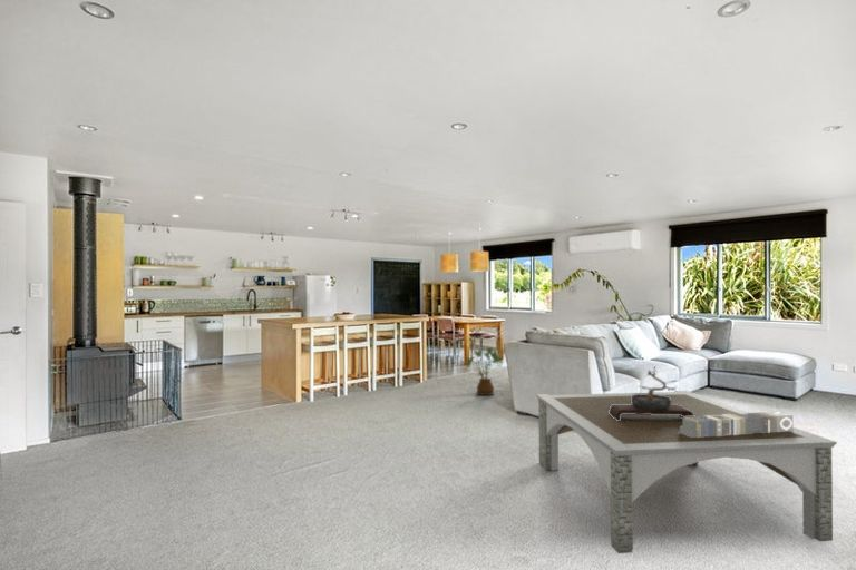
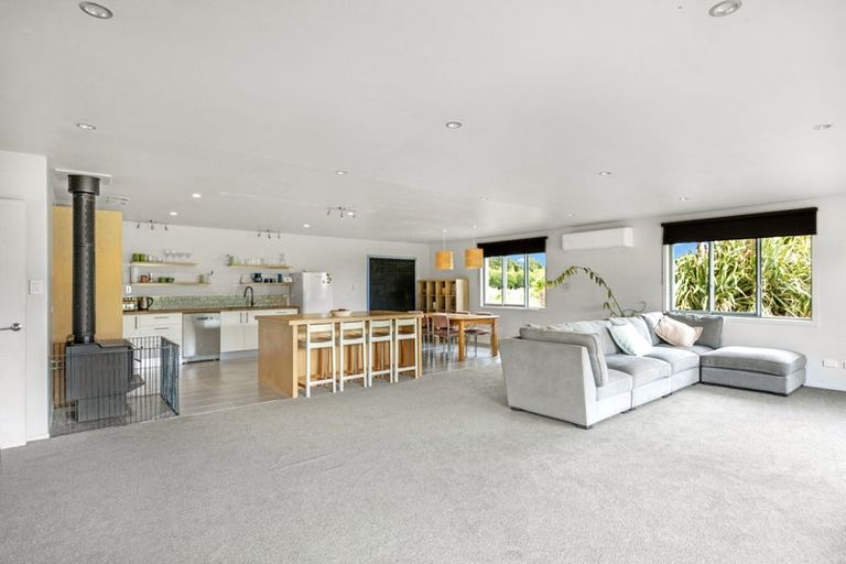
- coffee table (659, 454)
- bonsai tree (650, 391)
- house plant (483, 371)
- skyscraper (738, 423)
